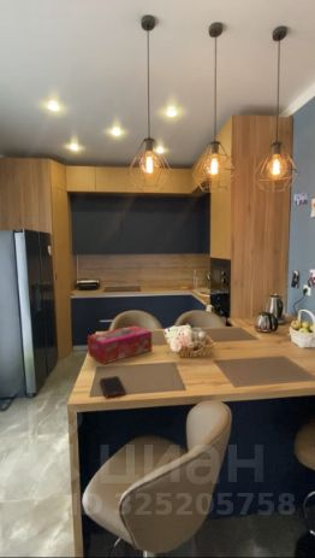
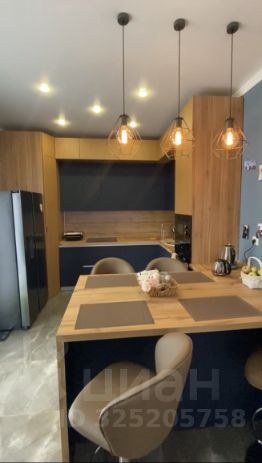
- tissue box (120, 342)
- cell phone (112, 386)
